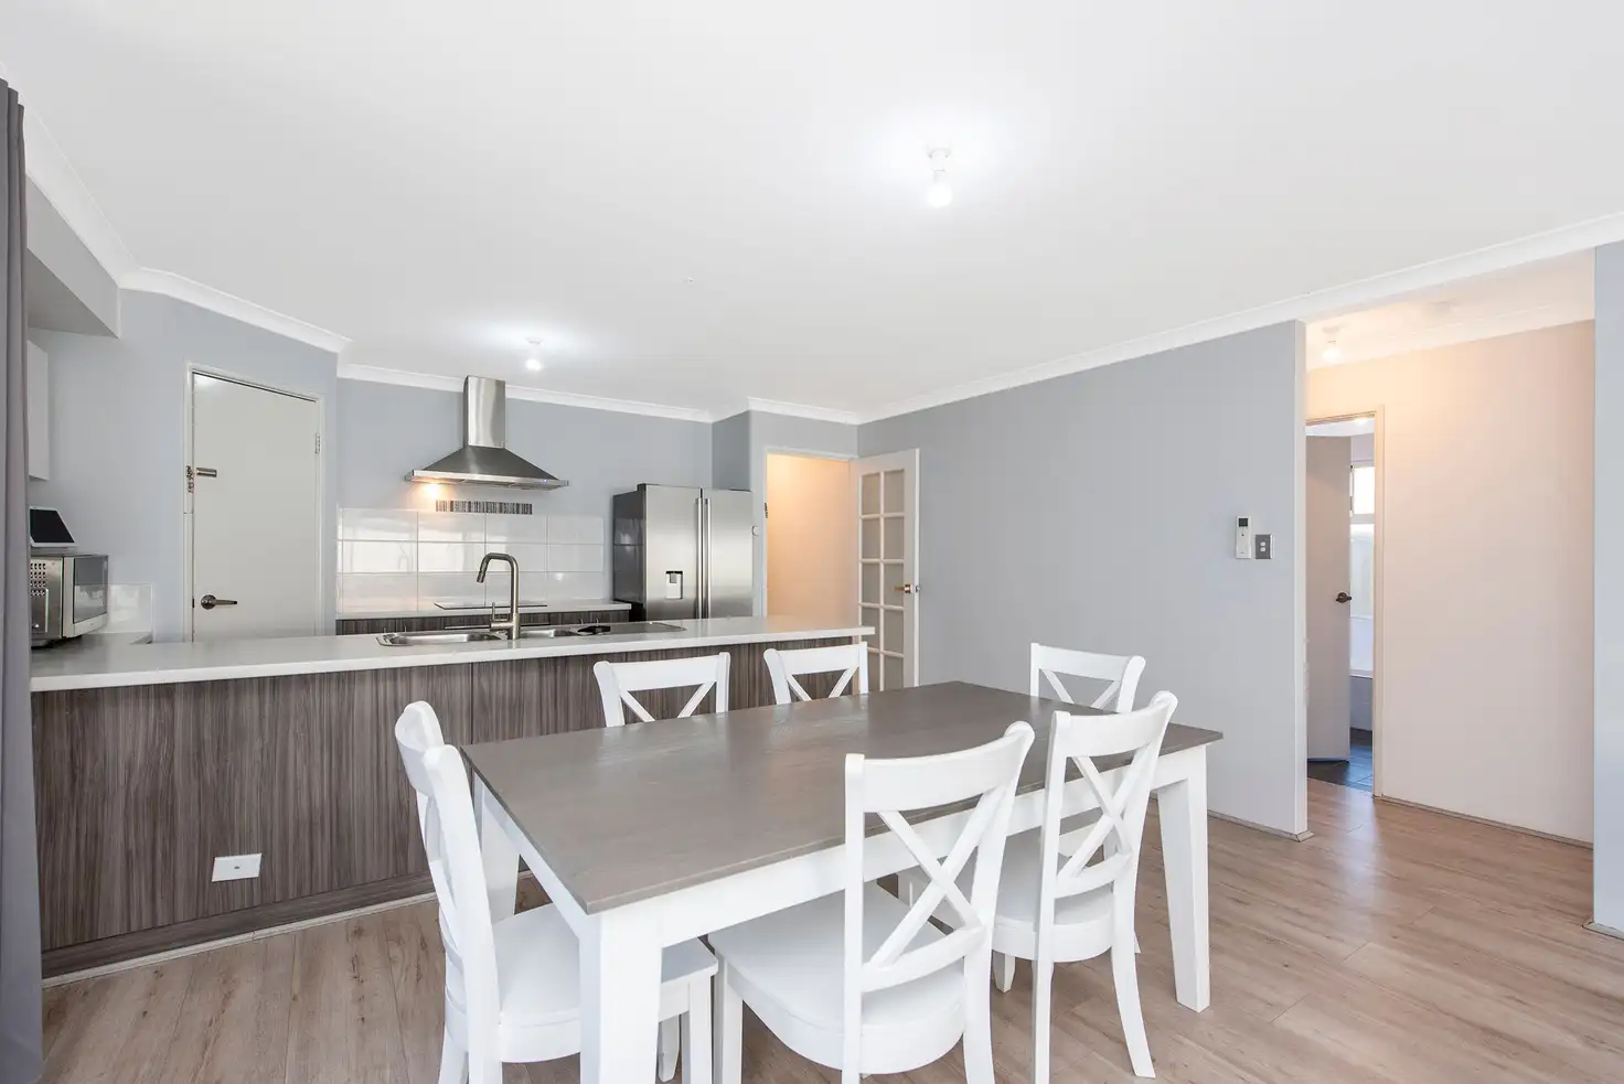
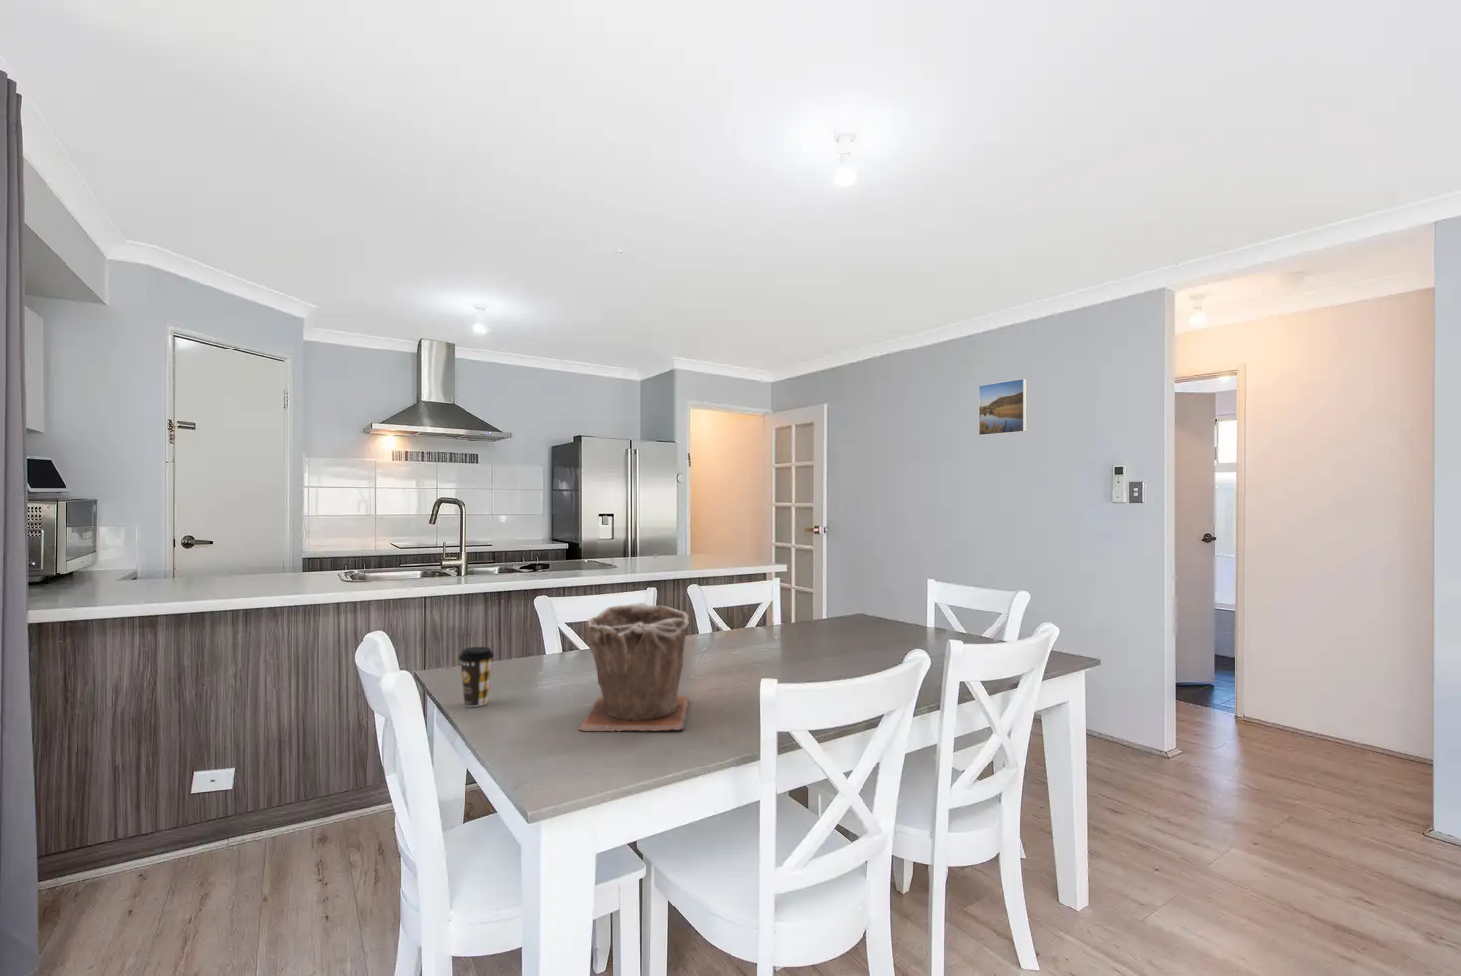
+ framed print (1002, 408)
+ coffee cup (476, 676)
+ plant pot (636, 661)
